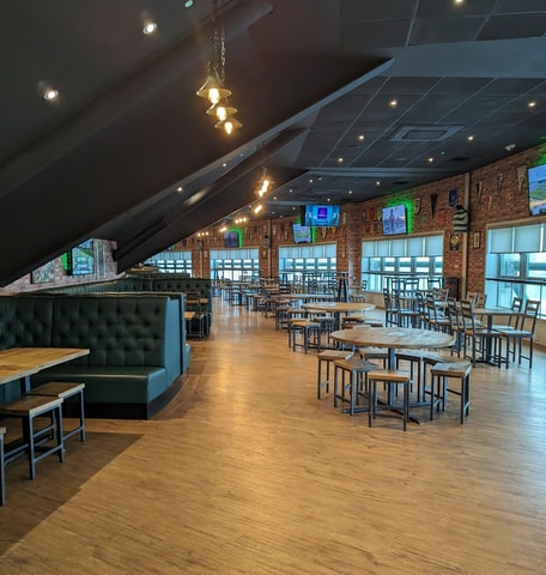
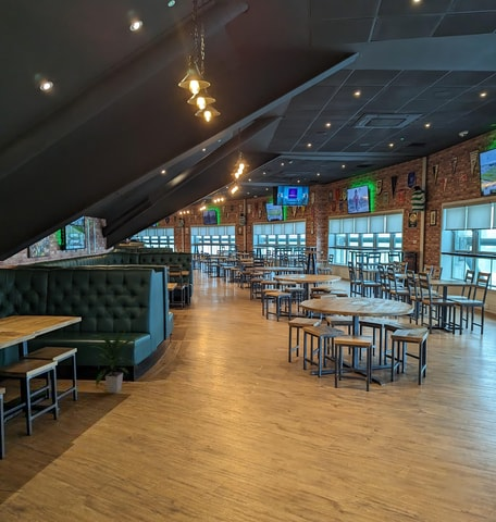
+ indoor plant (111, 360)
